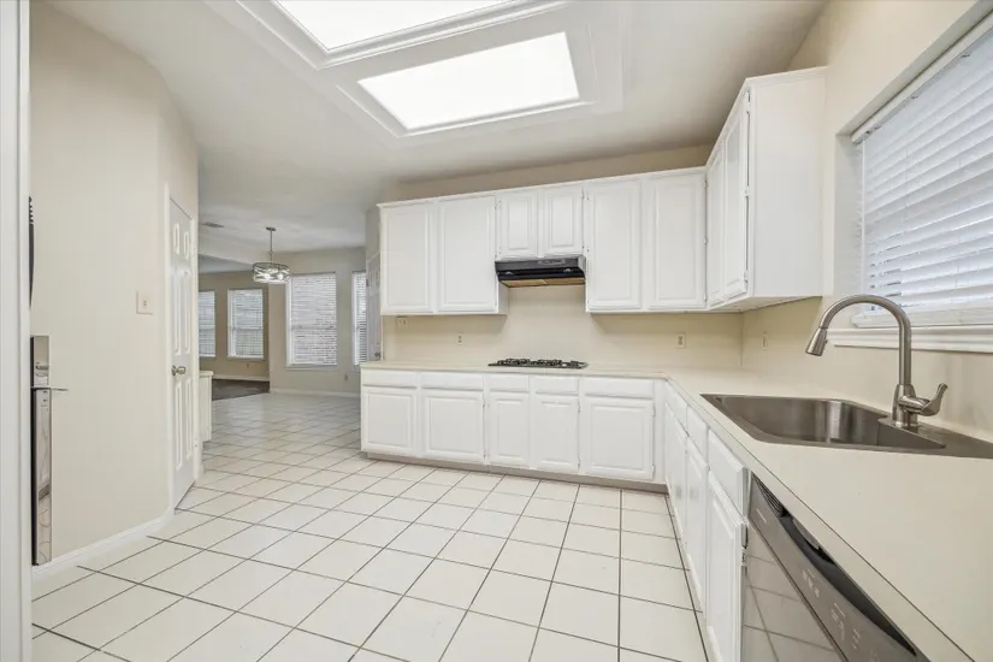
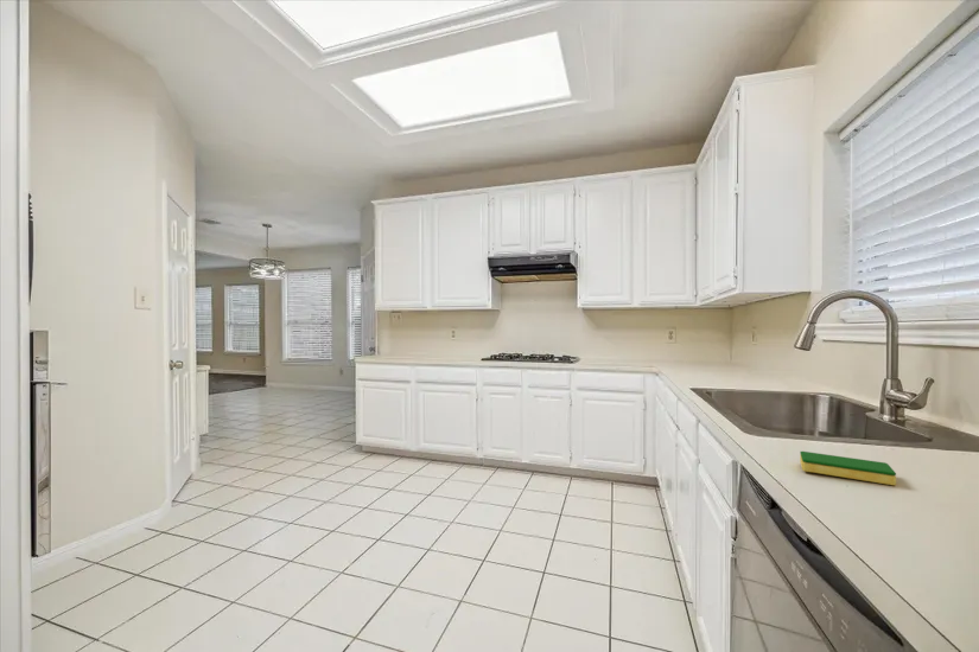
+ dish sponge (844, 466)
